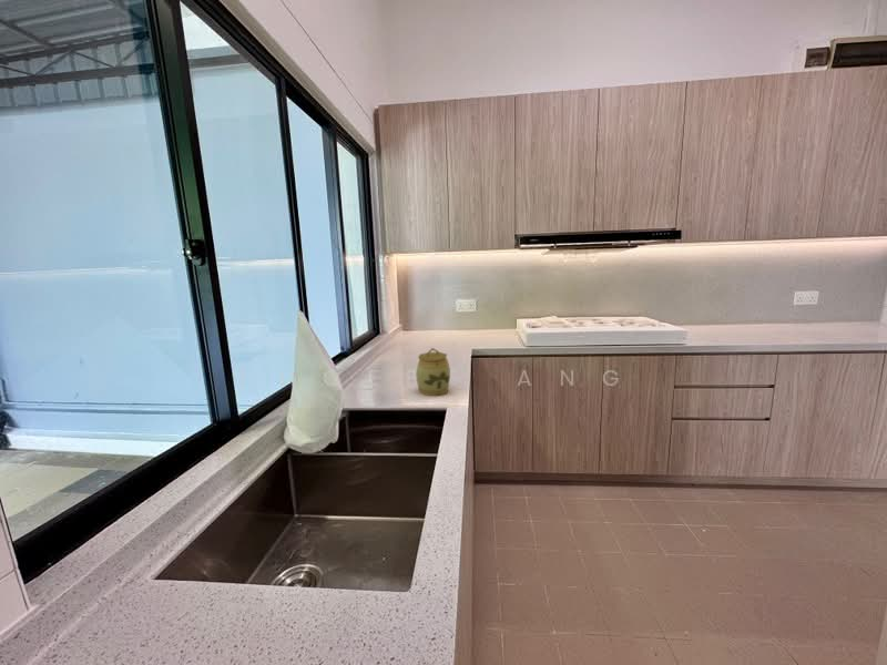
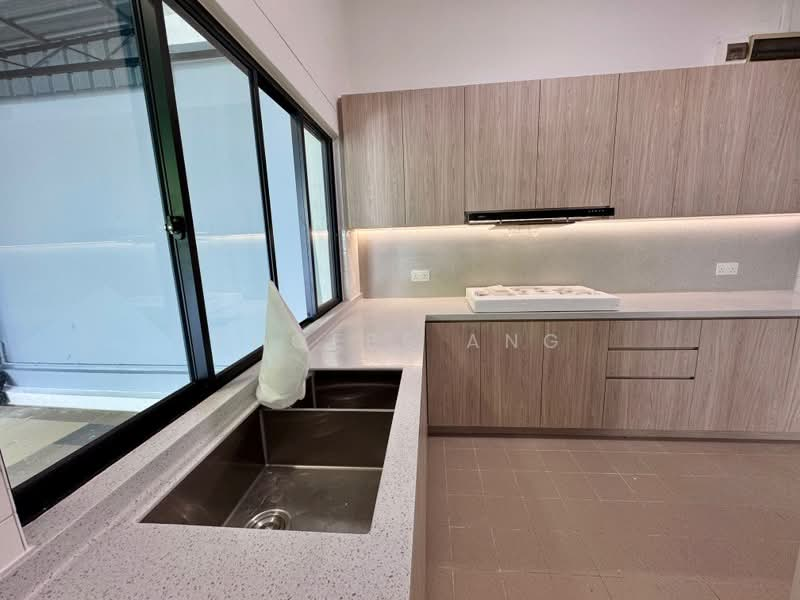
- jar (432, 369)
